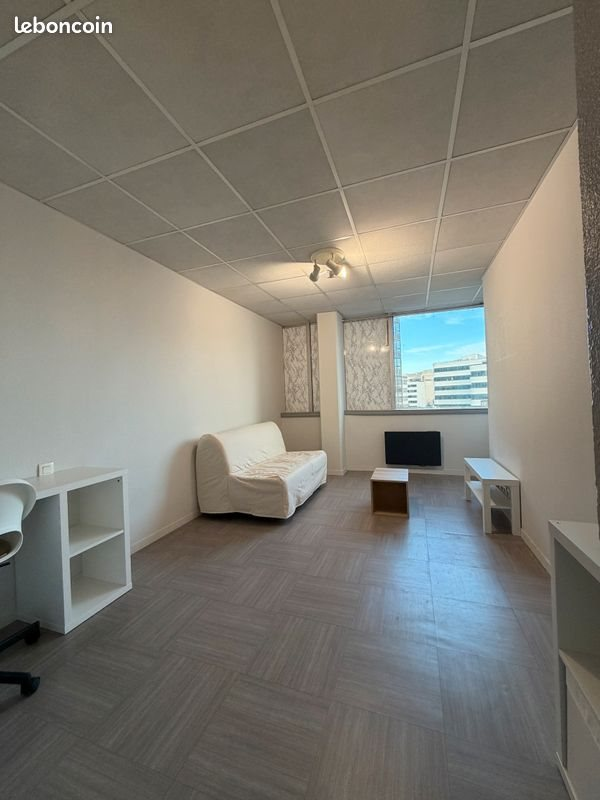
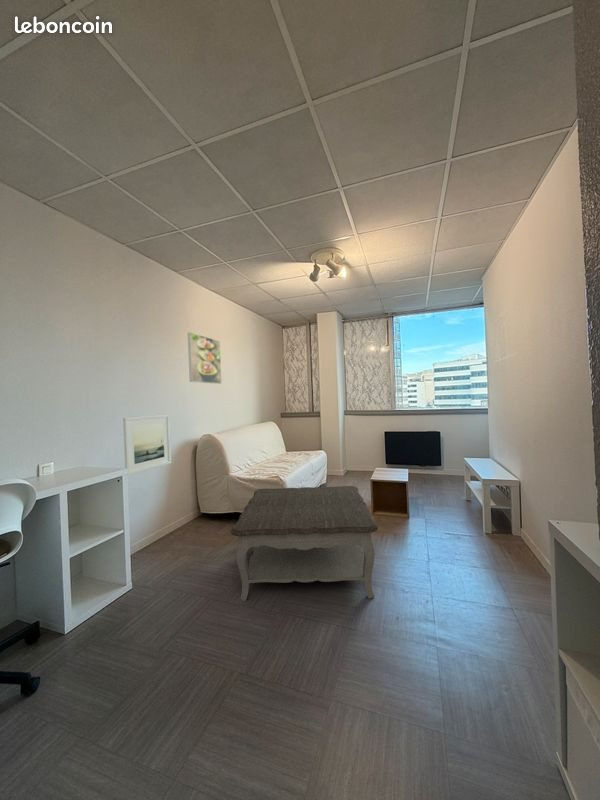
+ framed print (149, 442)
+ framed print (205, 359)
+ coffee table (306, 533)
